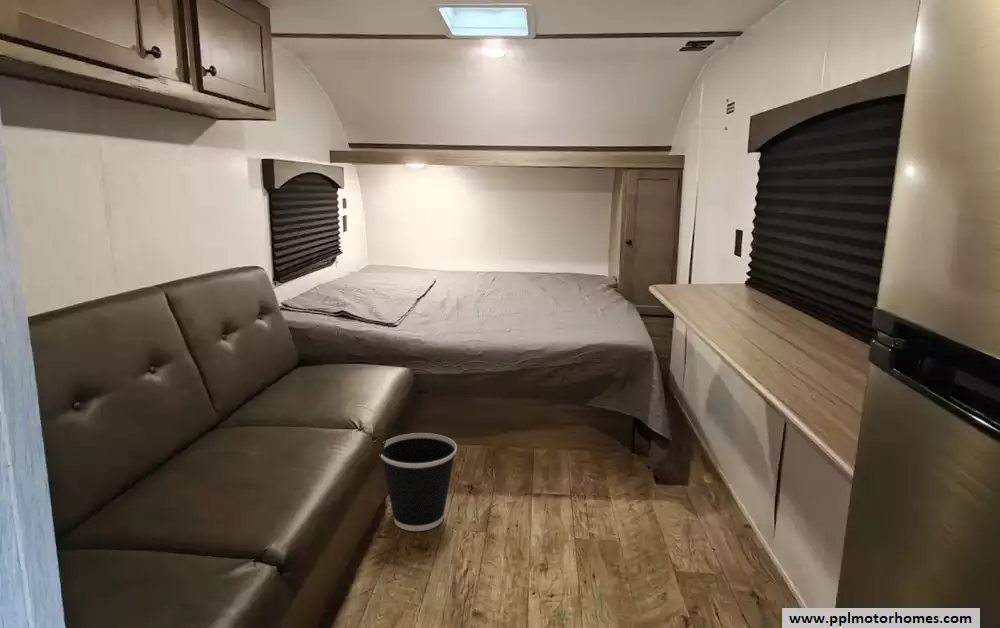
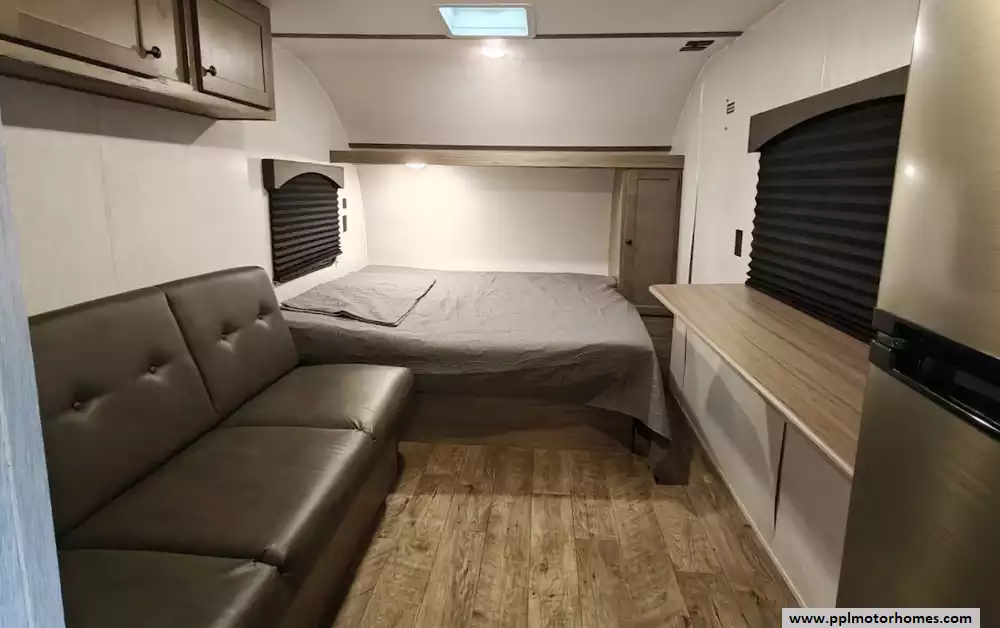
- wastebasket (418, 483)
